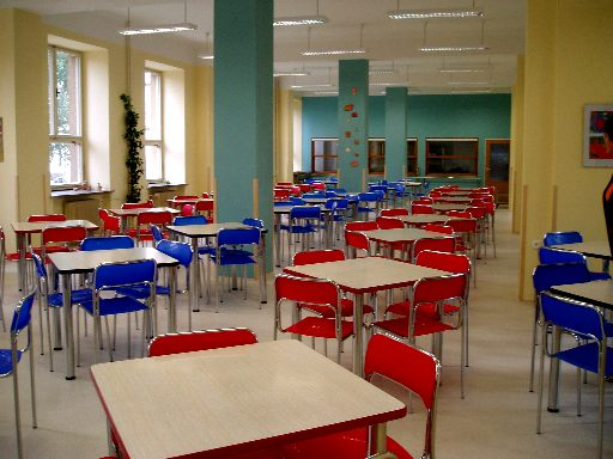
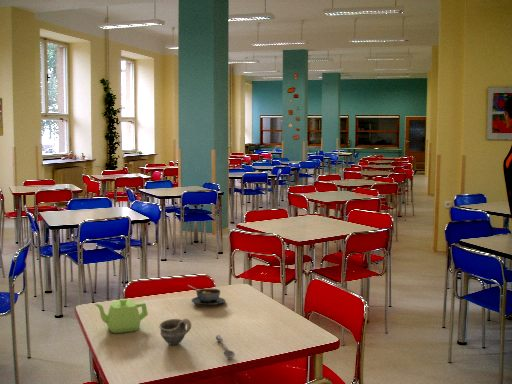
+ cup (174, 330)
+ soupspoon (224, 346)
+ teapot (121, 313)
+ soup bowl (207, 294)
